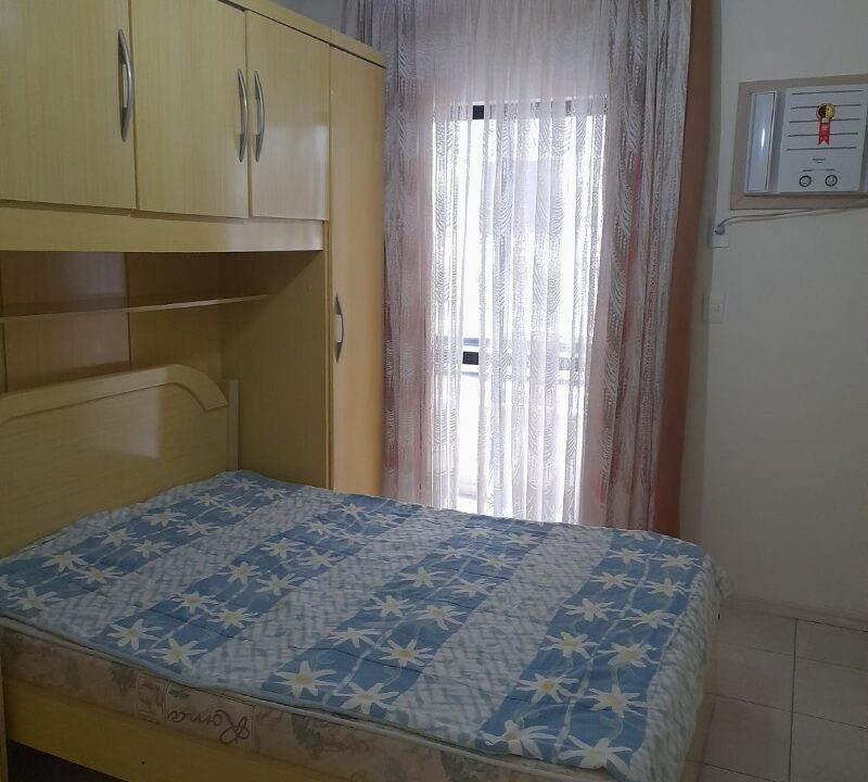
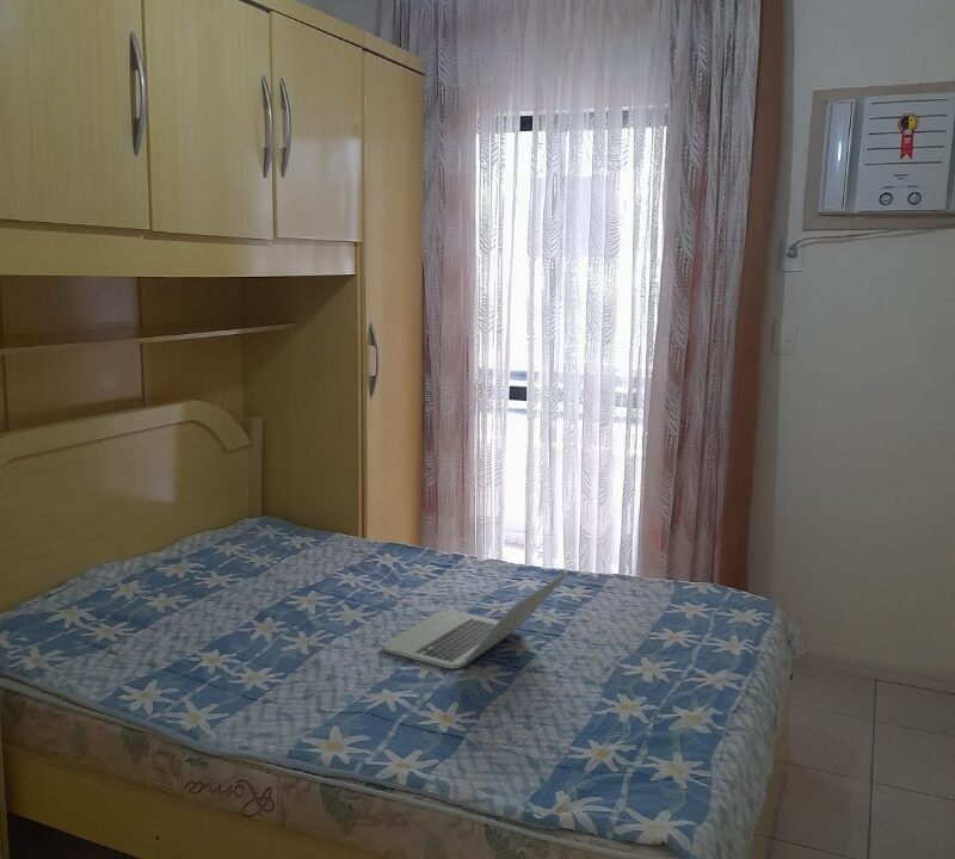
+ laptop (474, 614)
